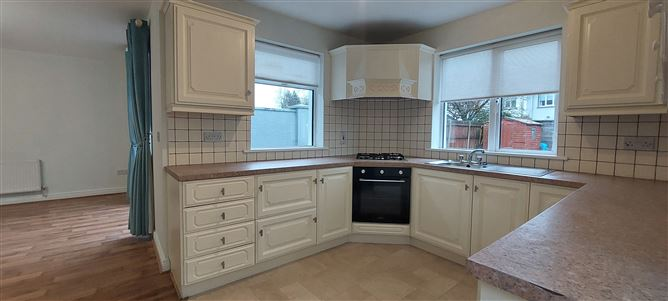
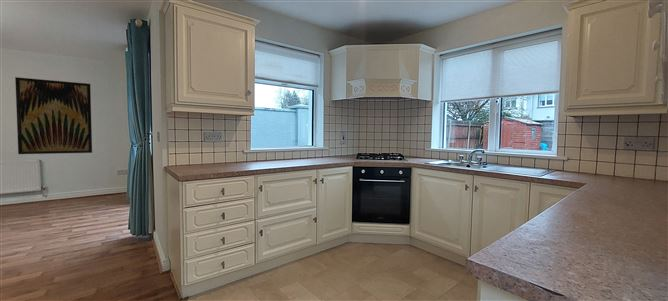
+ wall art (56, 117)
